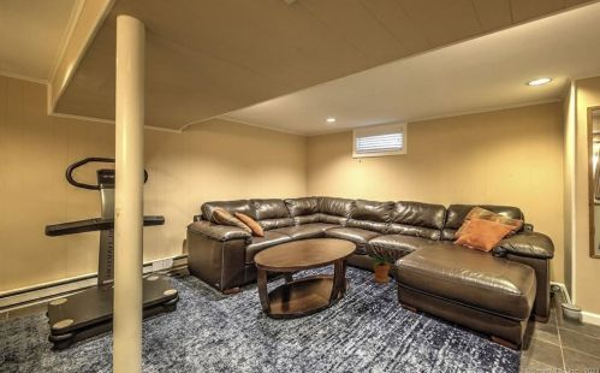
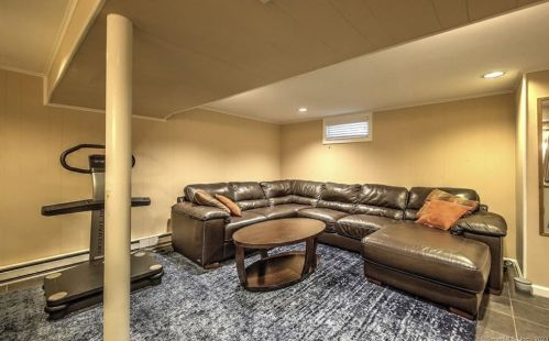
- potted plant (379, 268)
